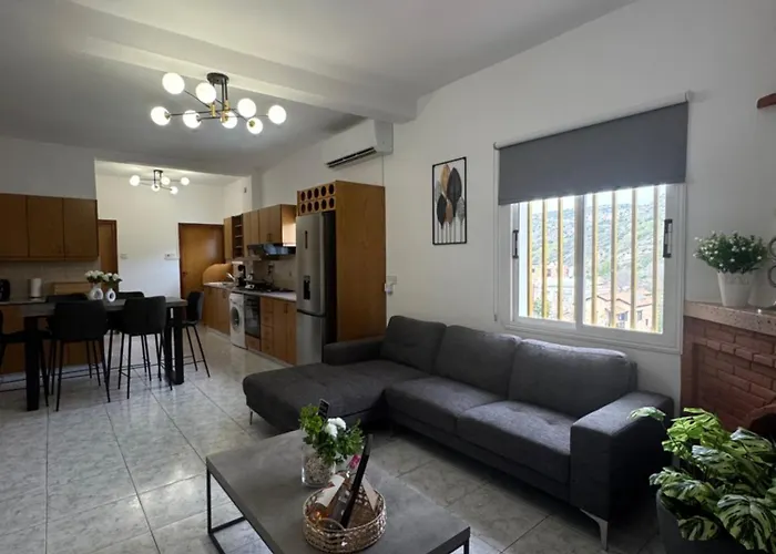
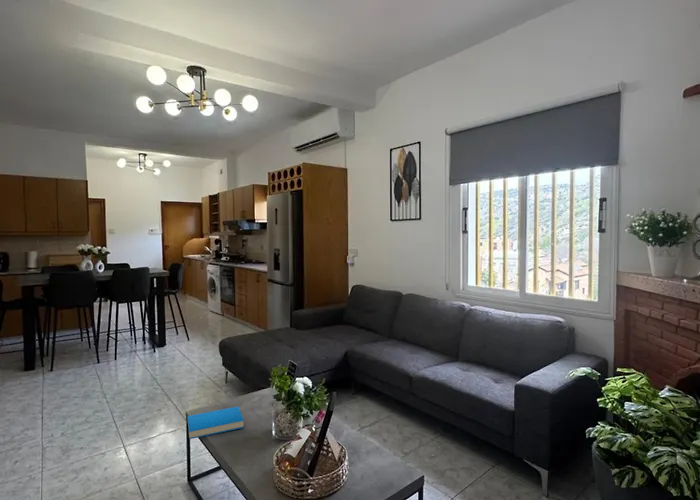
+ book (215, 421)
